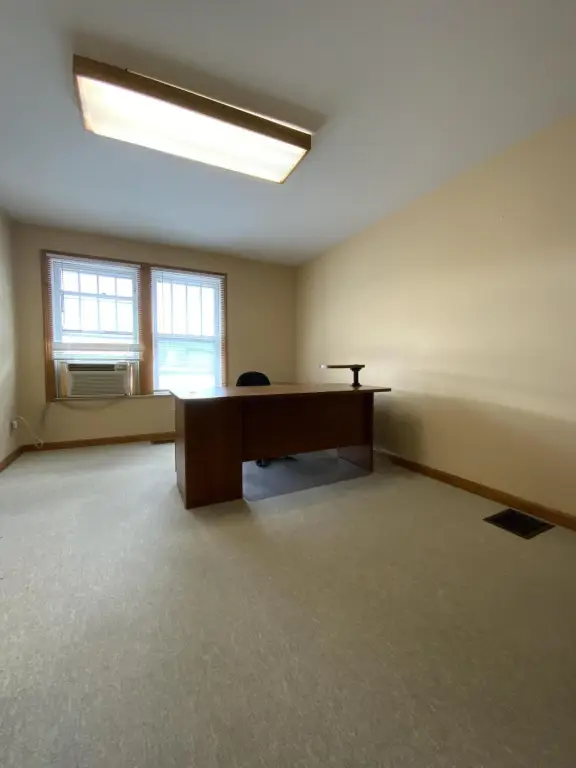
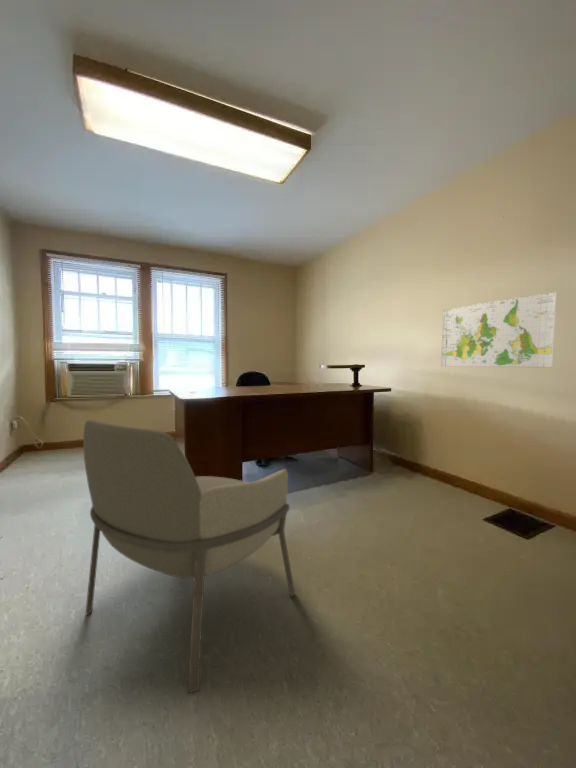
+ map (489, 334)
+ armchair (192, 507)
